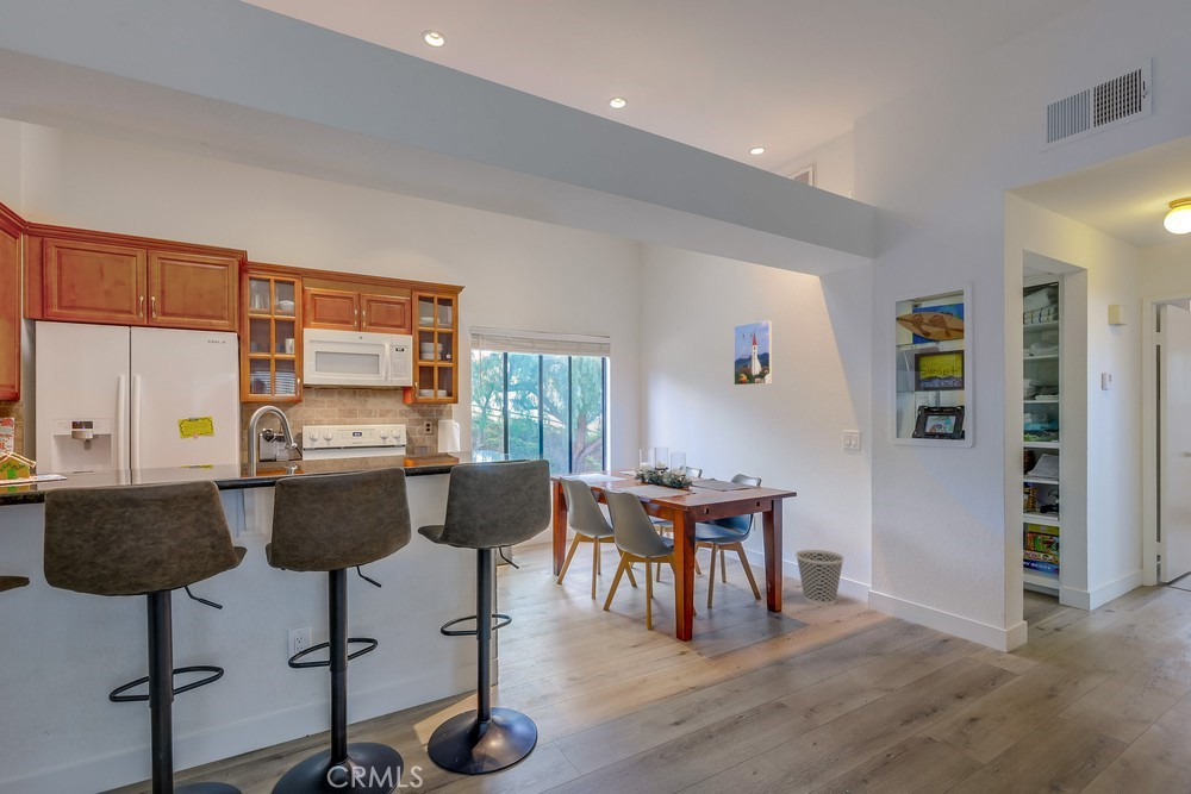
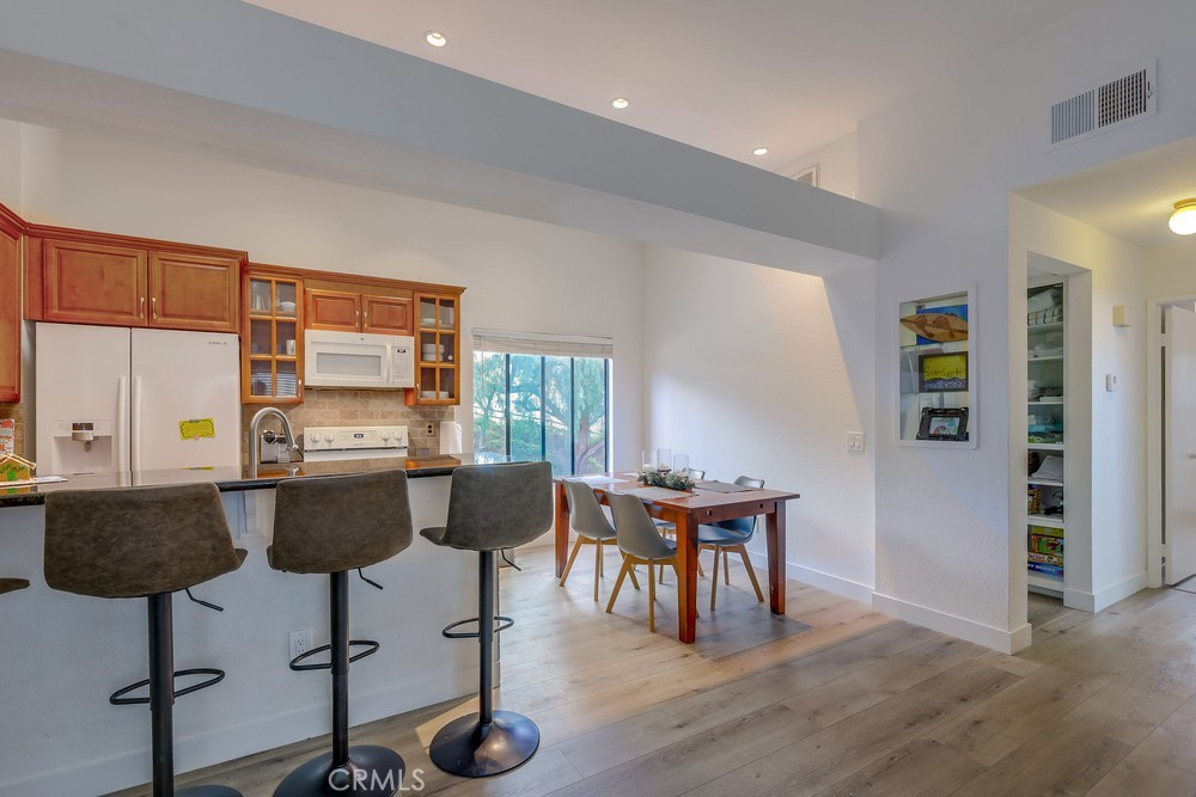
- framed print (752, 354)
- wastebasket (819, 577)
